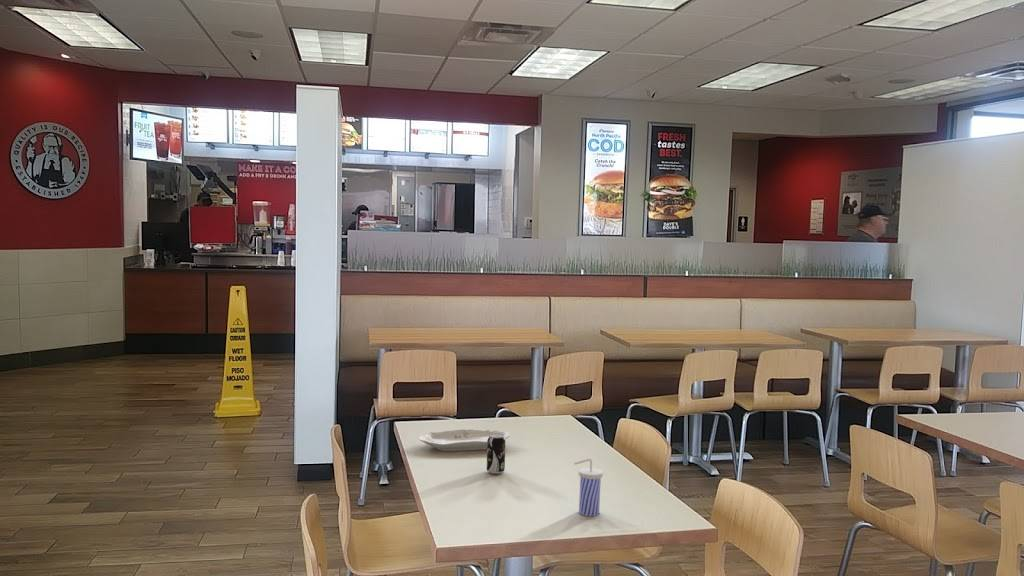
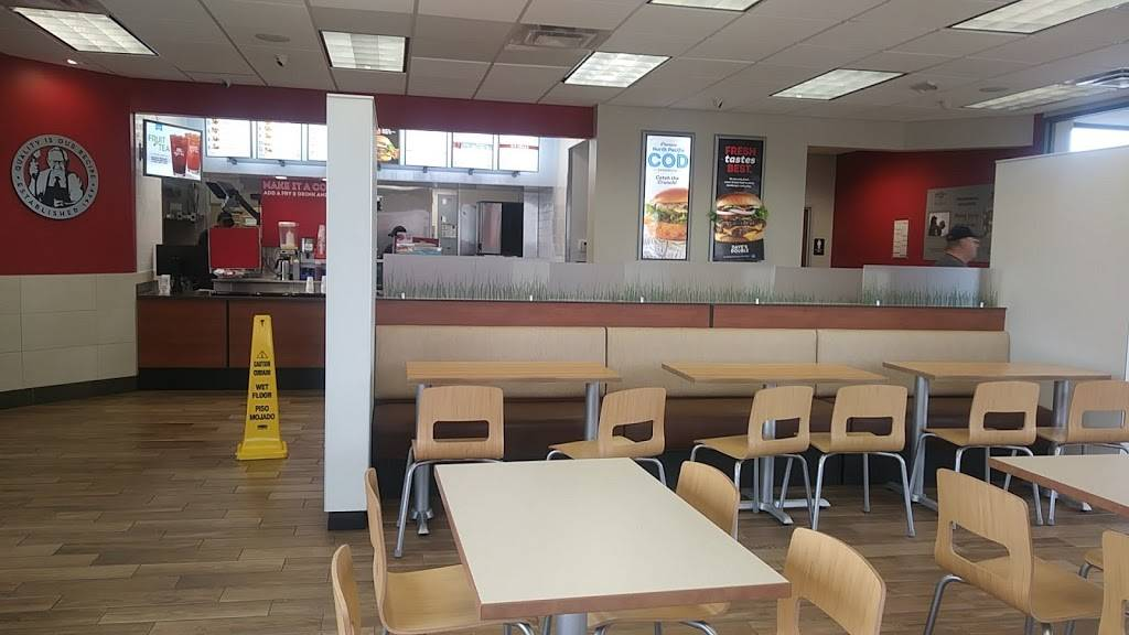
- beverage can (496, 453)
- food tray (464, 440)
- beverage cup (587, 485)
